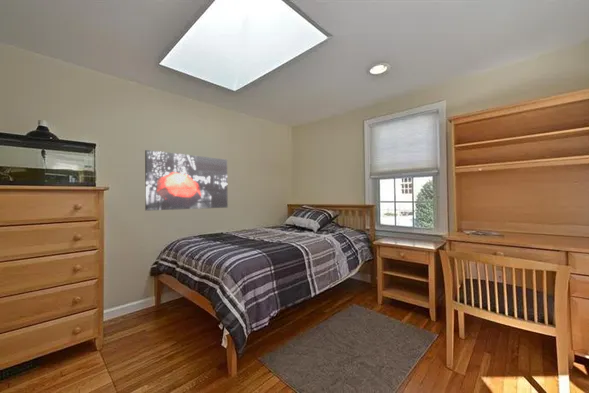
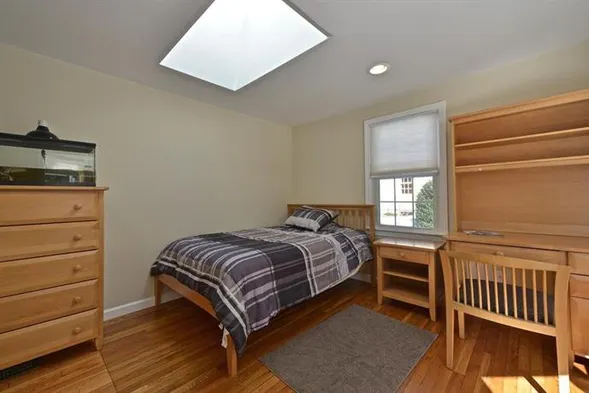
- wall art (190, 182)
